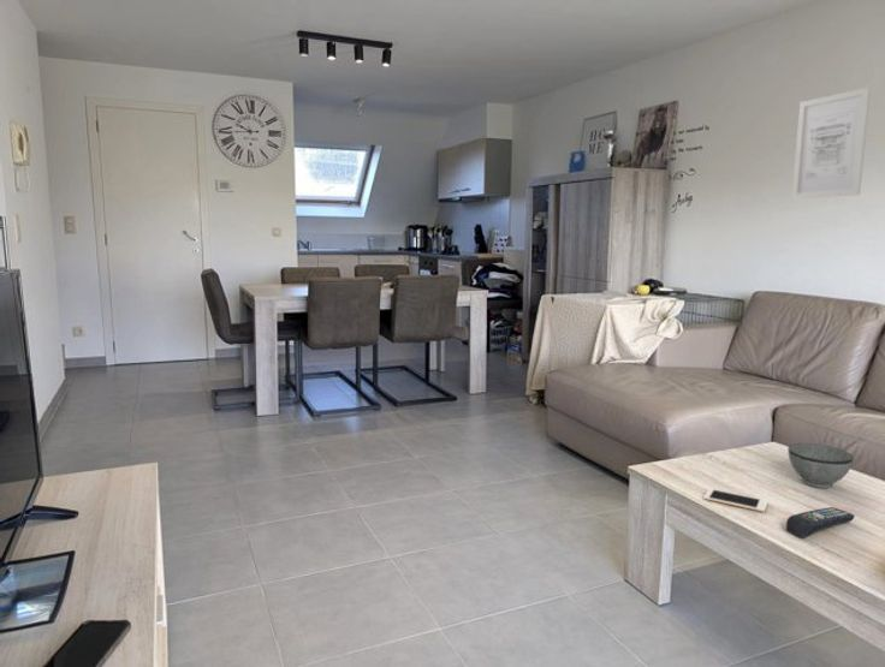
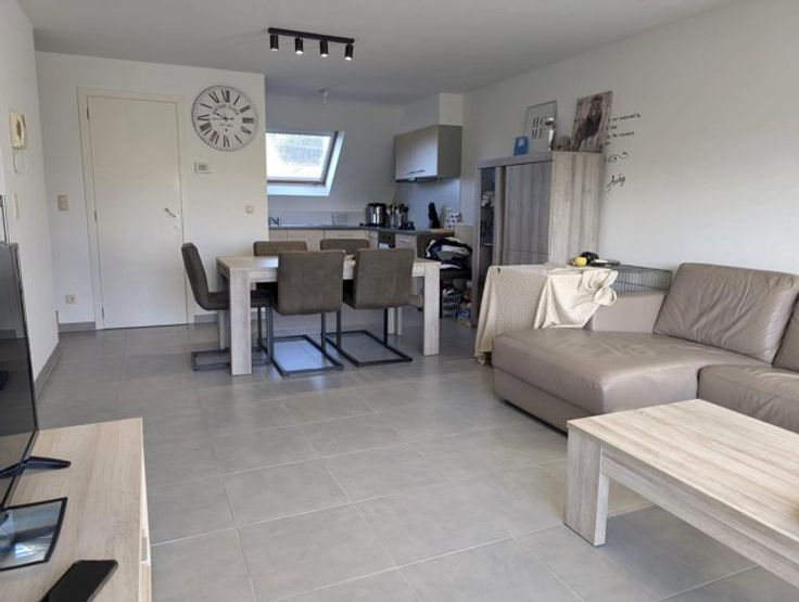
- remote control (820, 519)
- bowl (818, 468)
- cell phone (735, 499)
- wall art (828, 147)
